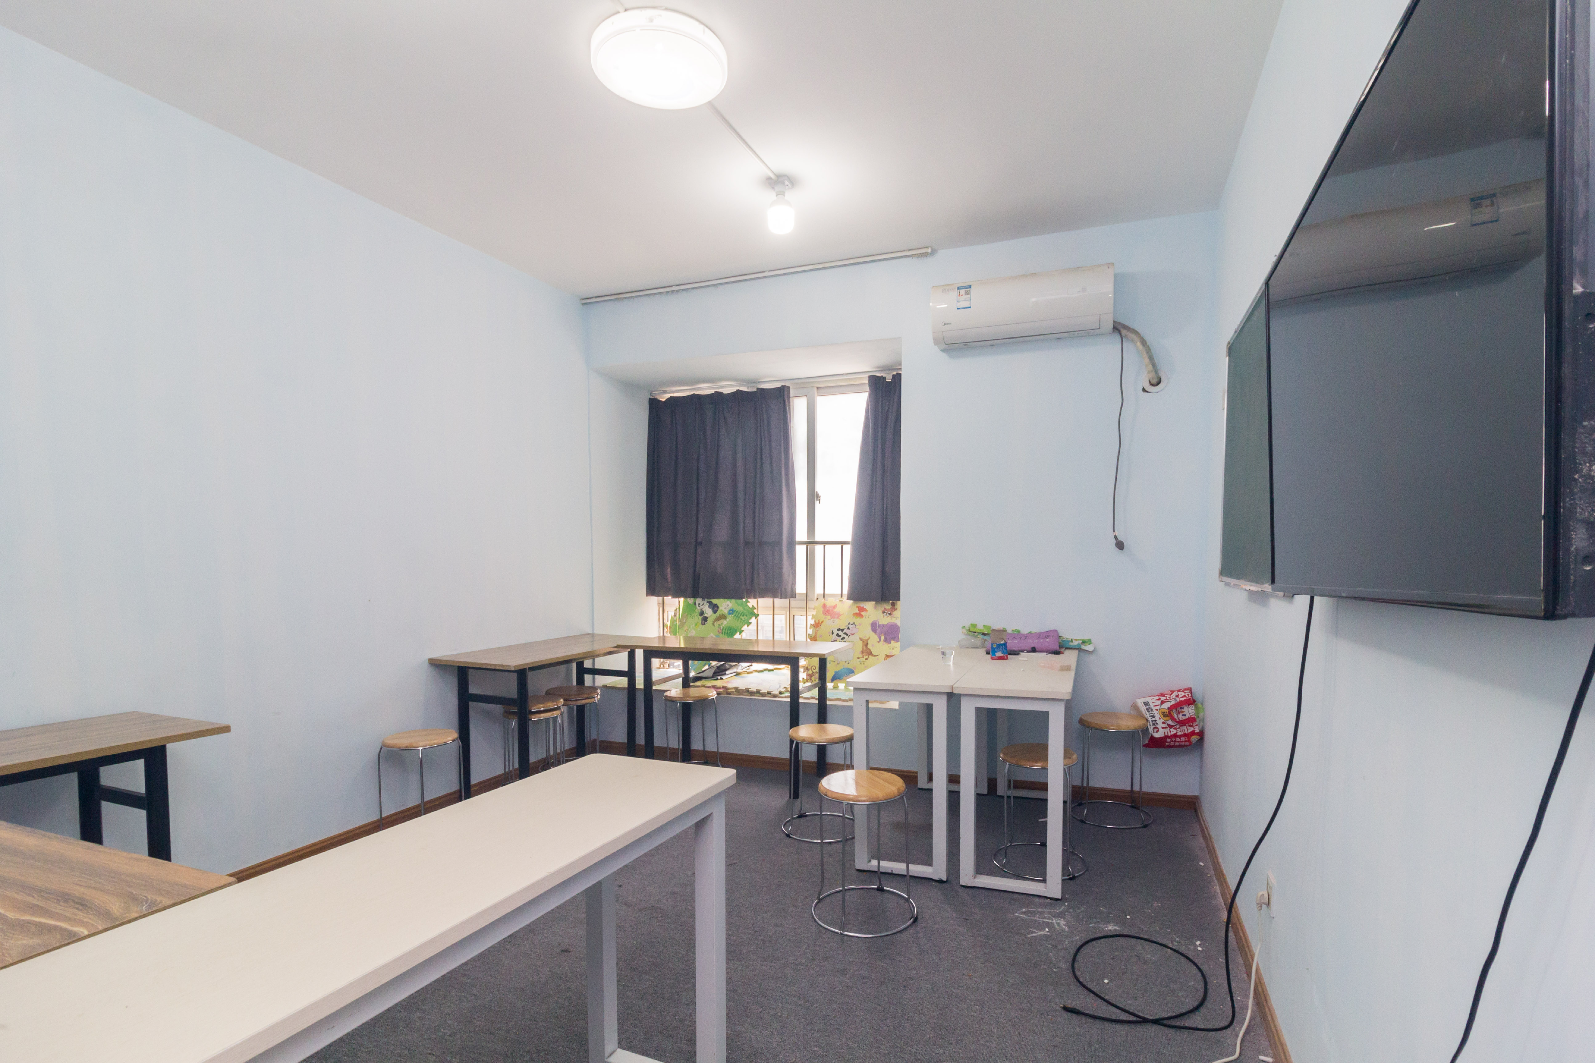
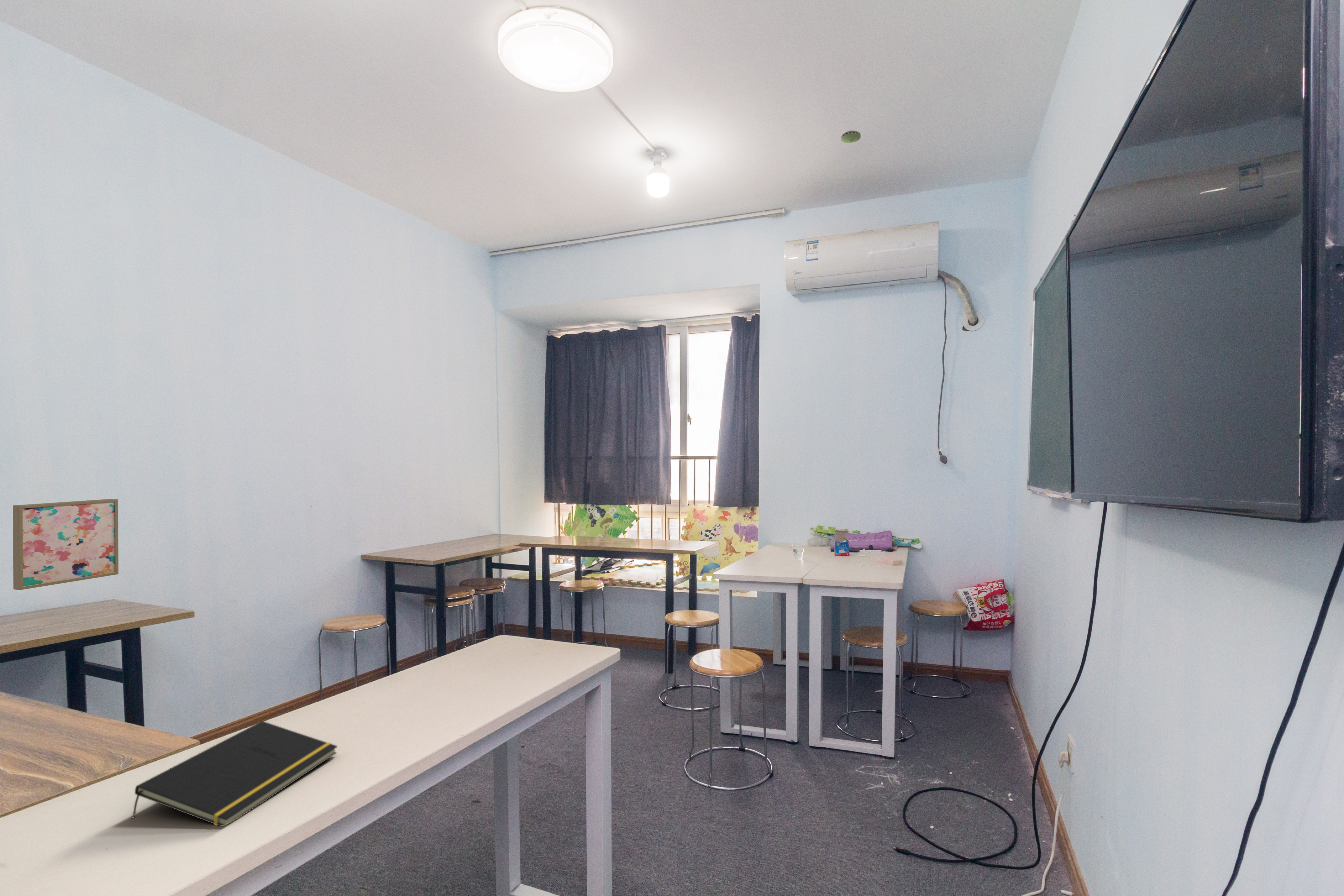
+ smoke detector (850, 136)
+ wall art (69, 542)
+ notepad (245, 768)
